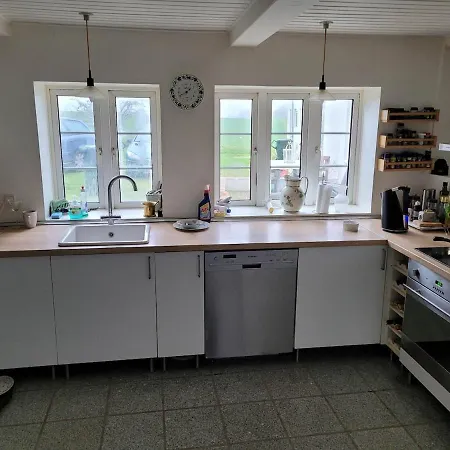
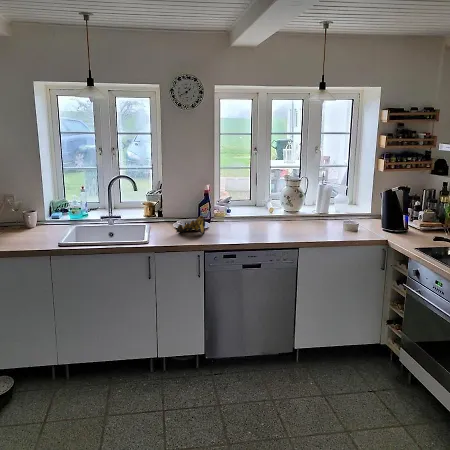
+ banana bunch (190, 226)
